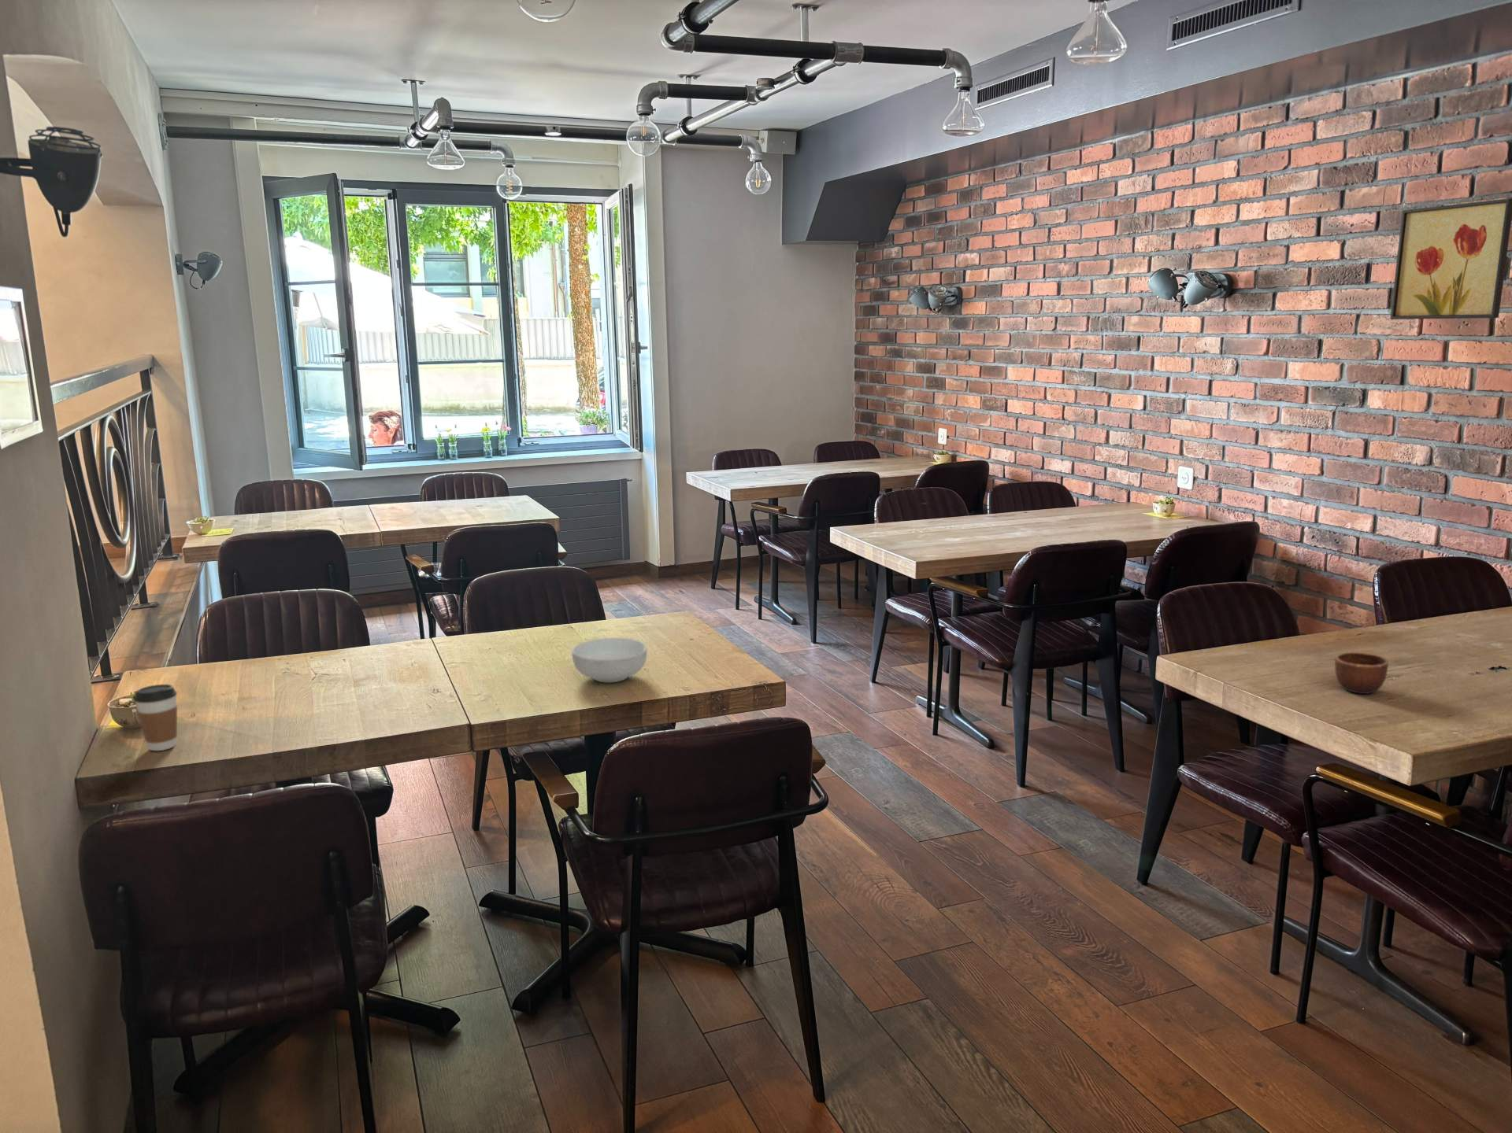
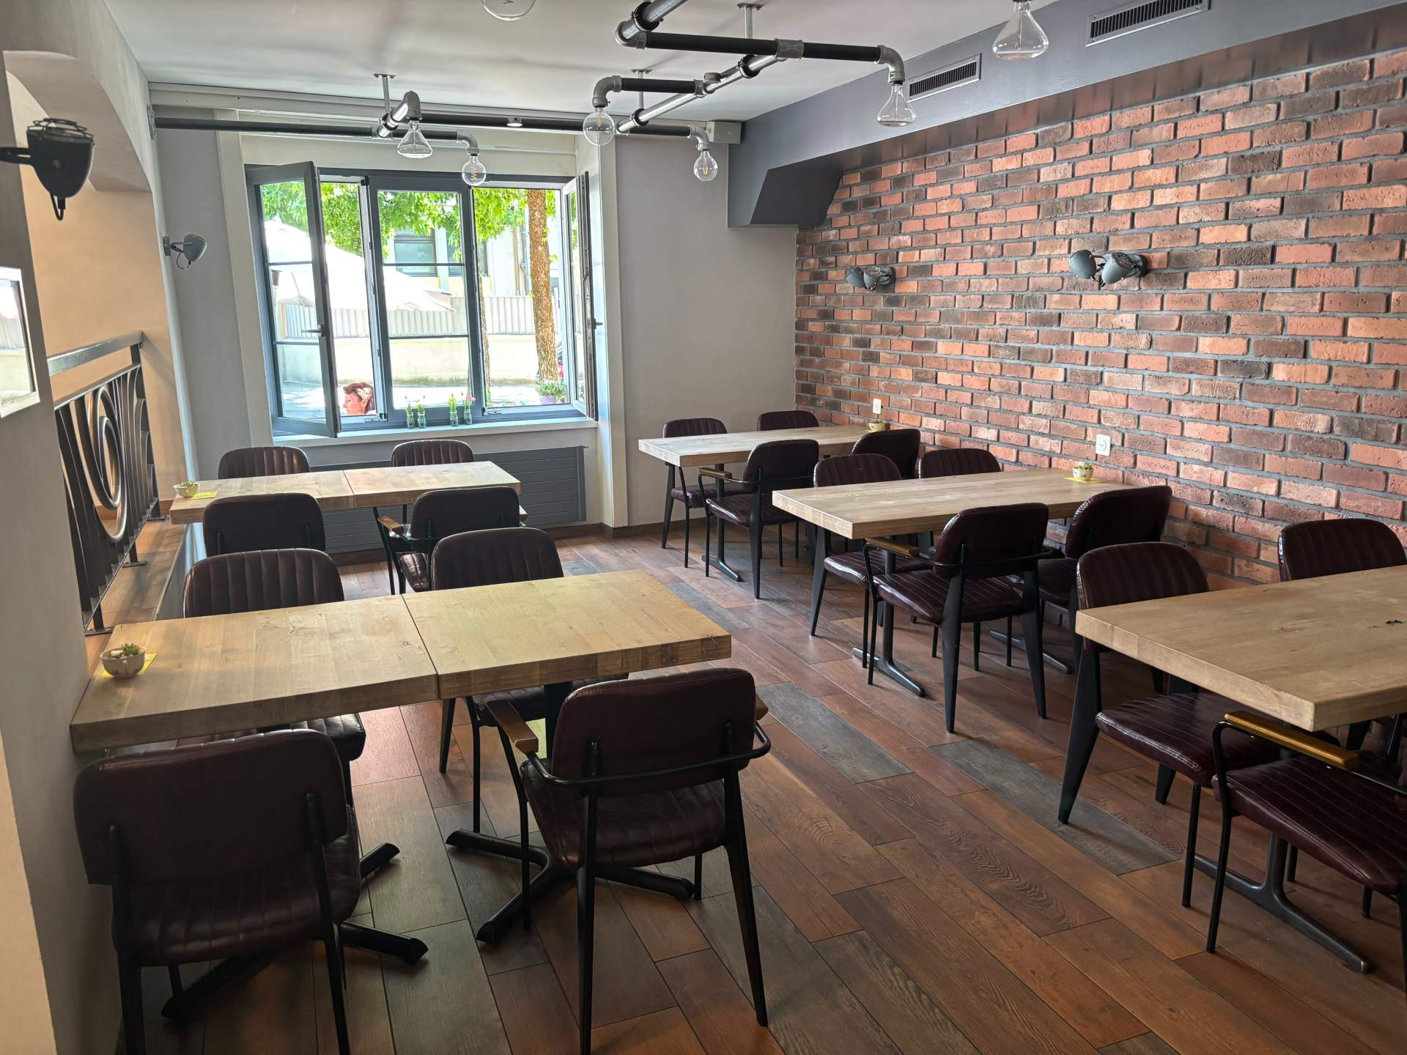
- cereal bowl (610, 663)
- wall art (1450, 262)
- coffee cup (158, 716)
- mug (1356, 672)
